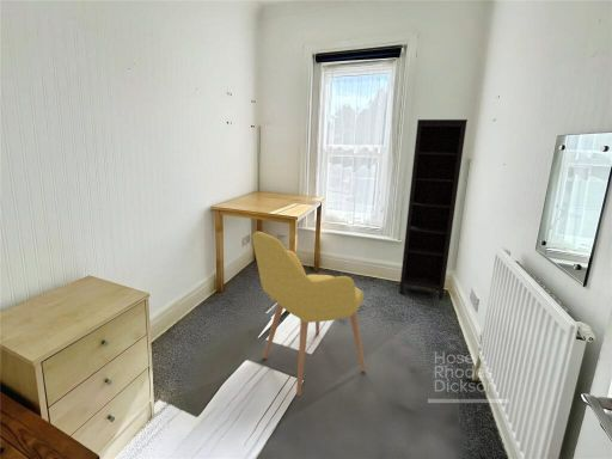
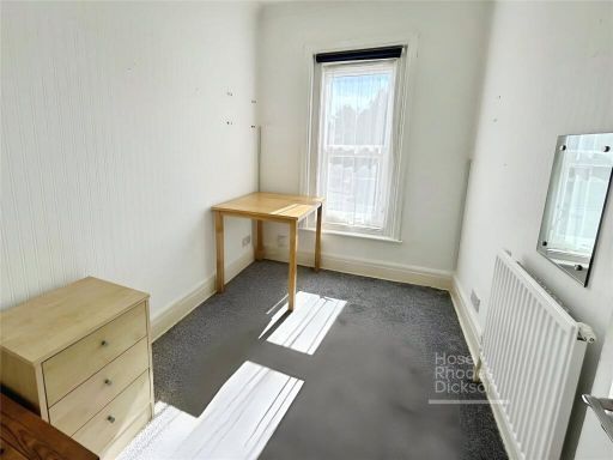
- bookcase (429, 210)
- chair (307, 300)
